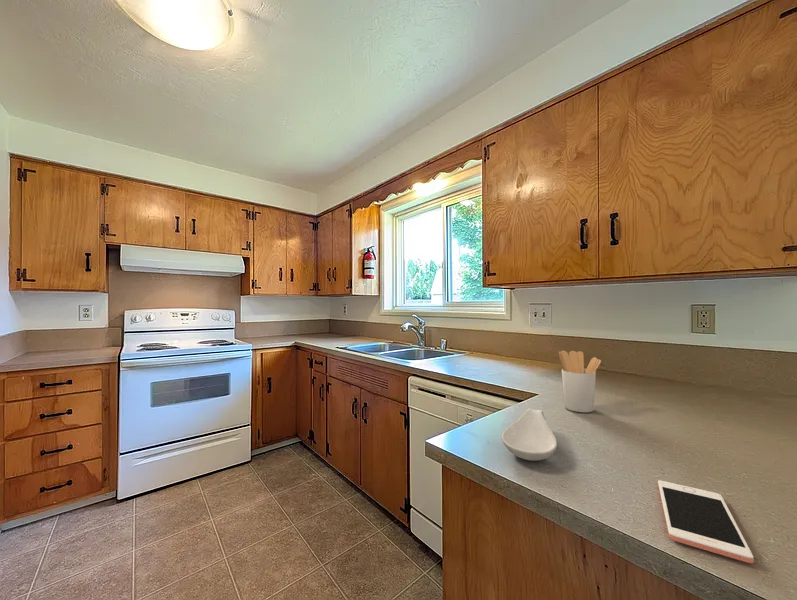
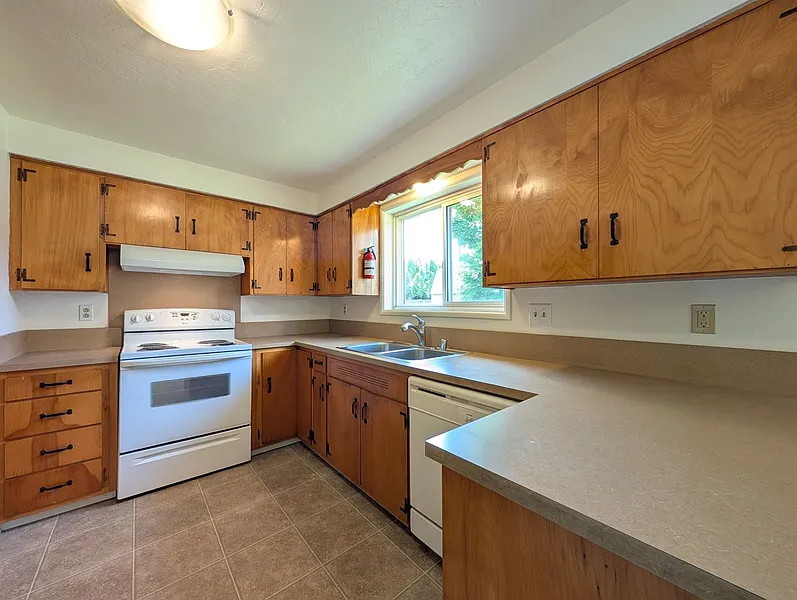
- cell phone (697, 514)
- utensil holder (576, 378)
- spoon rest (531, 431)
